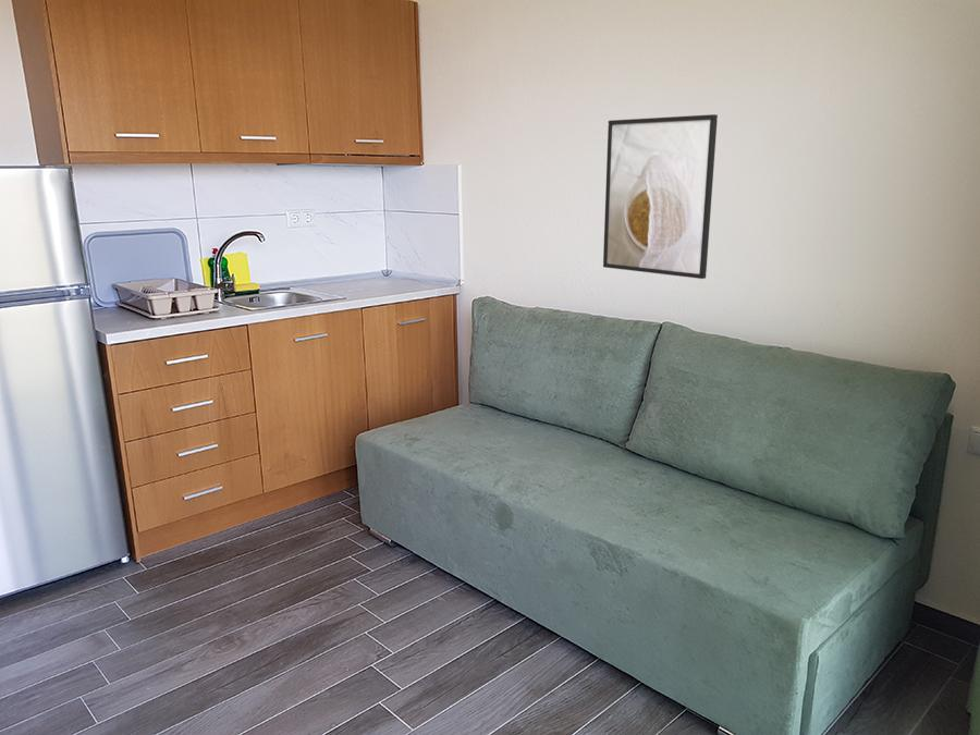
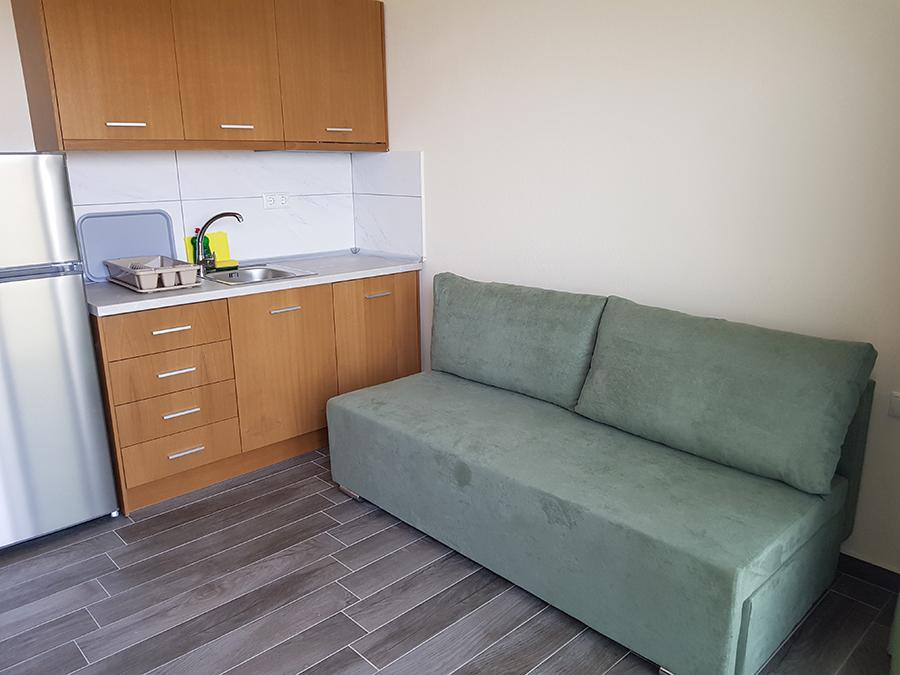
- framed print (656, 197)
